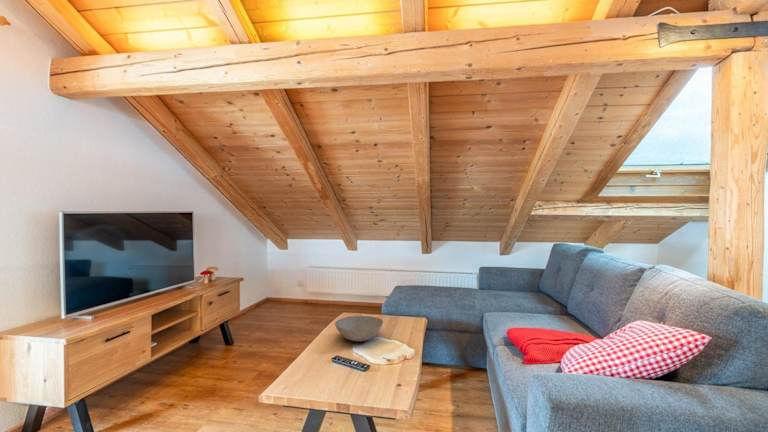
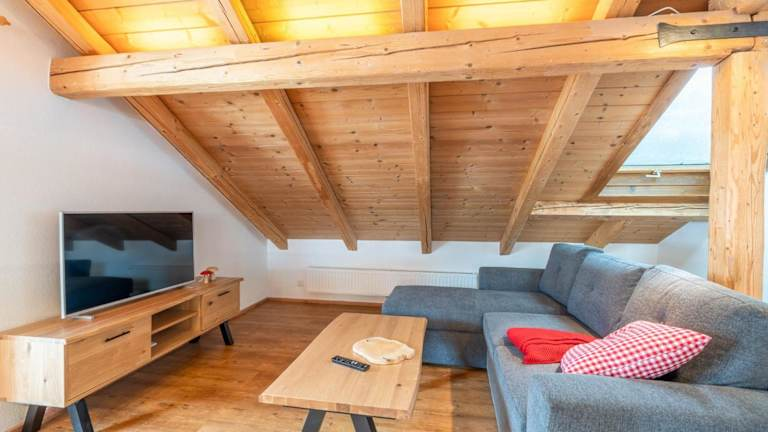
- bowl (359, 330)
